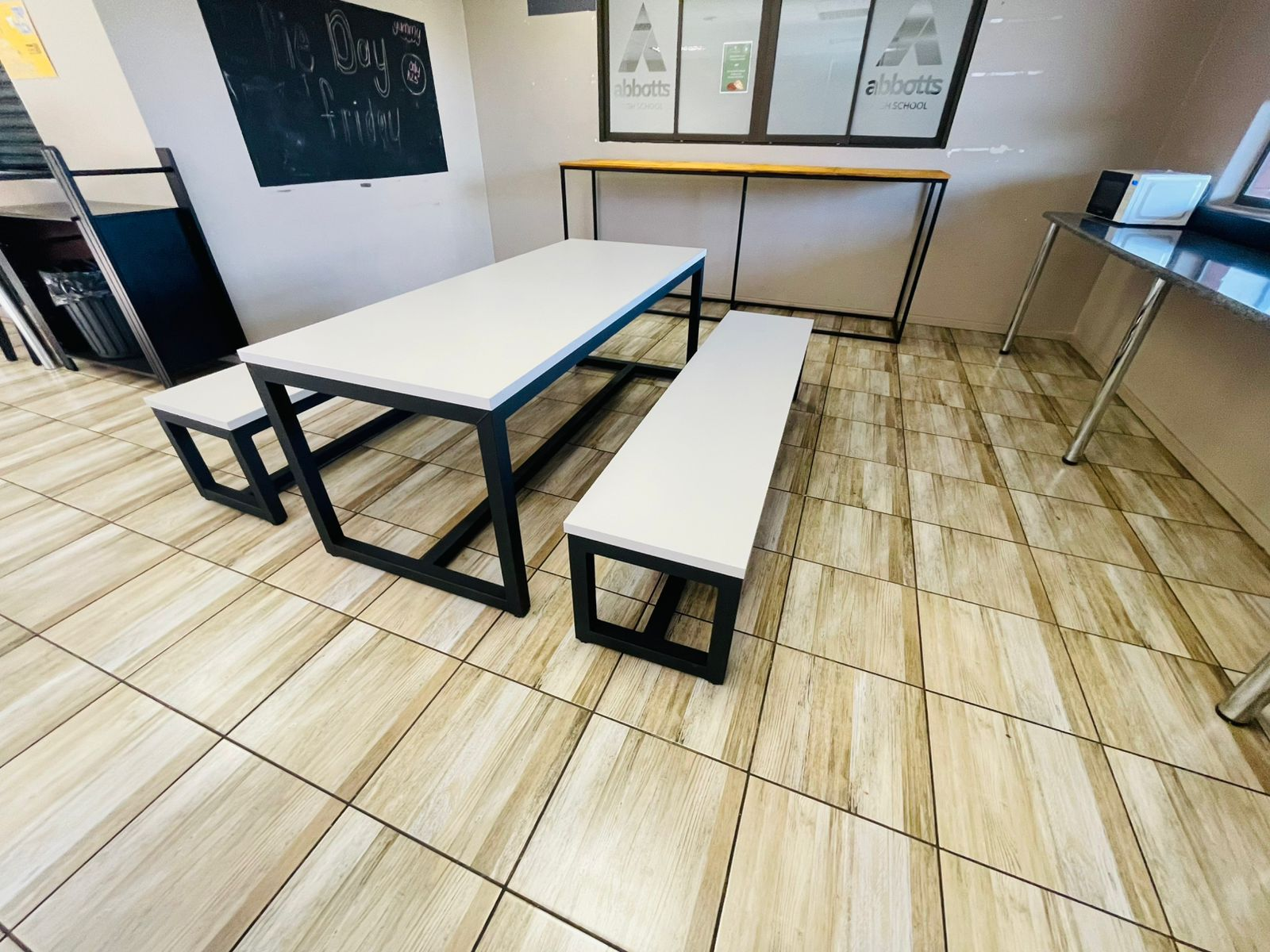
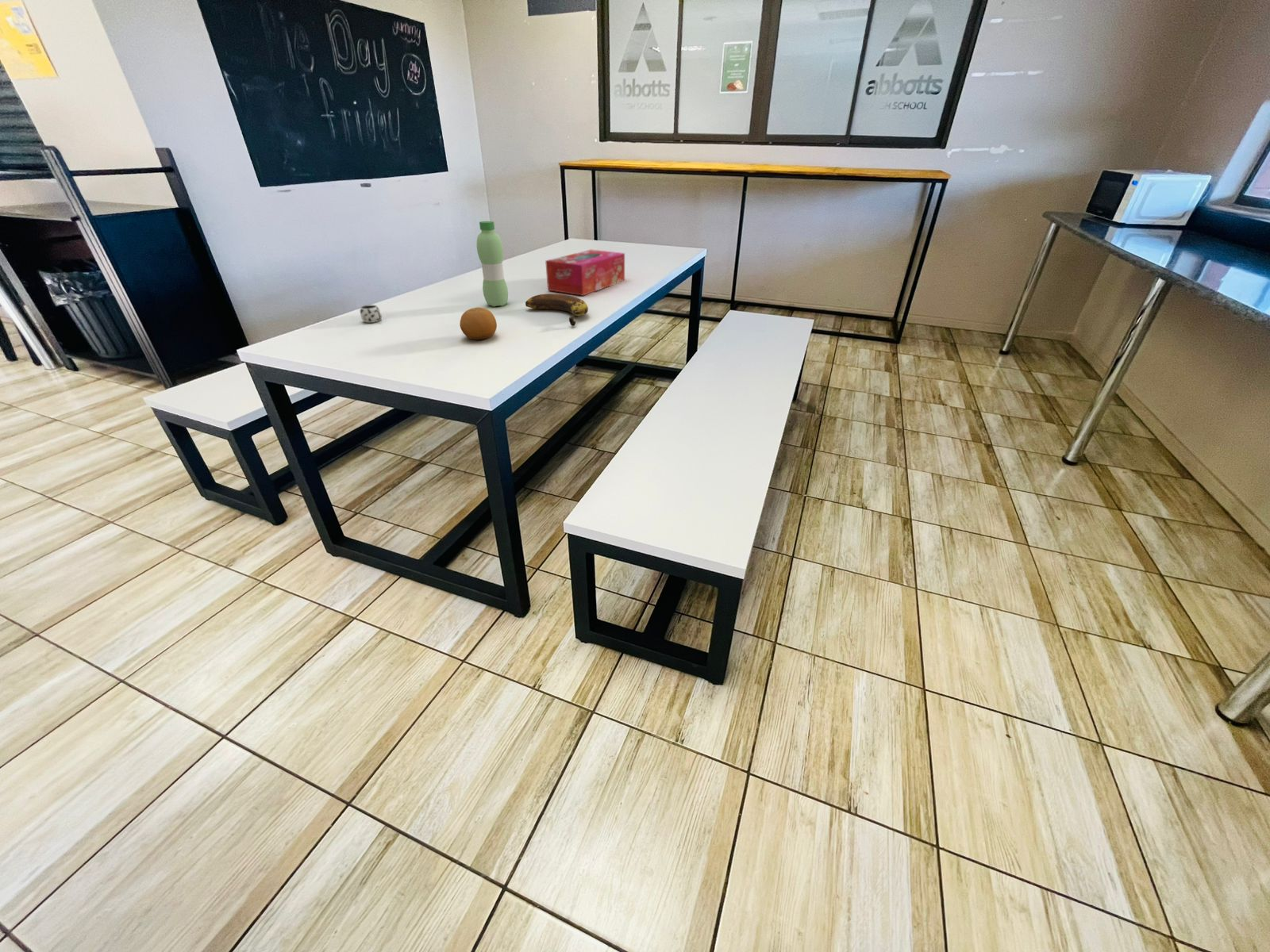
+ fruit (478, 324)
+ banana (558, 306)
+ mug (370, 313)
+ water bottle (491, 264)
+ tissue box (587, 271)
